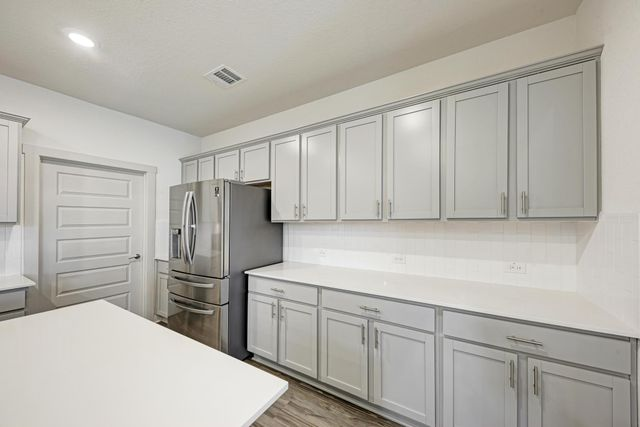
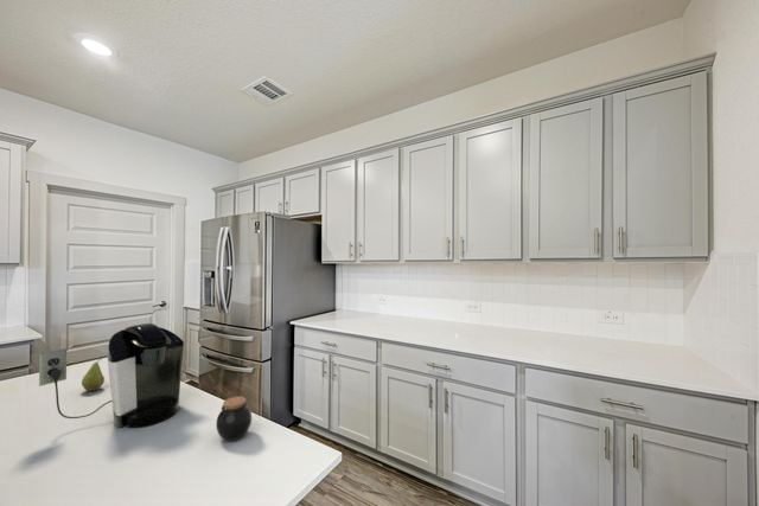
+ jar (234, 417)
+ fruit (93, 373)
+ coffee maker (125, 373)
